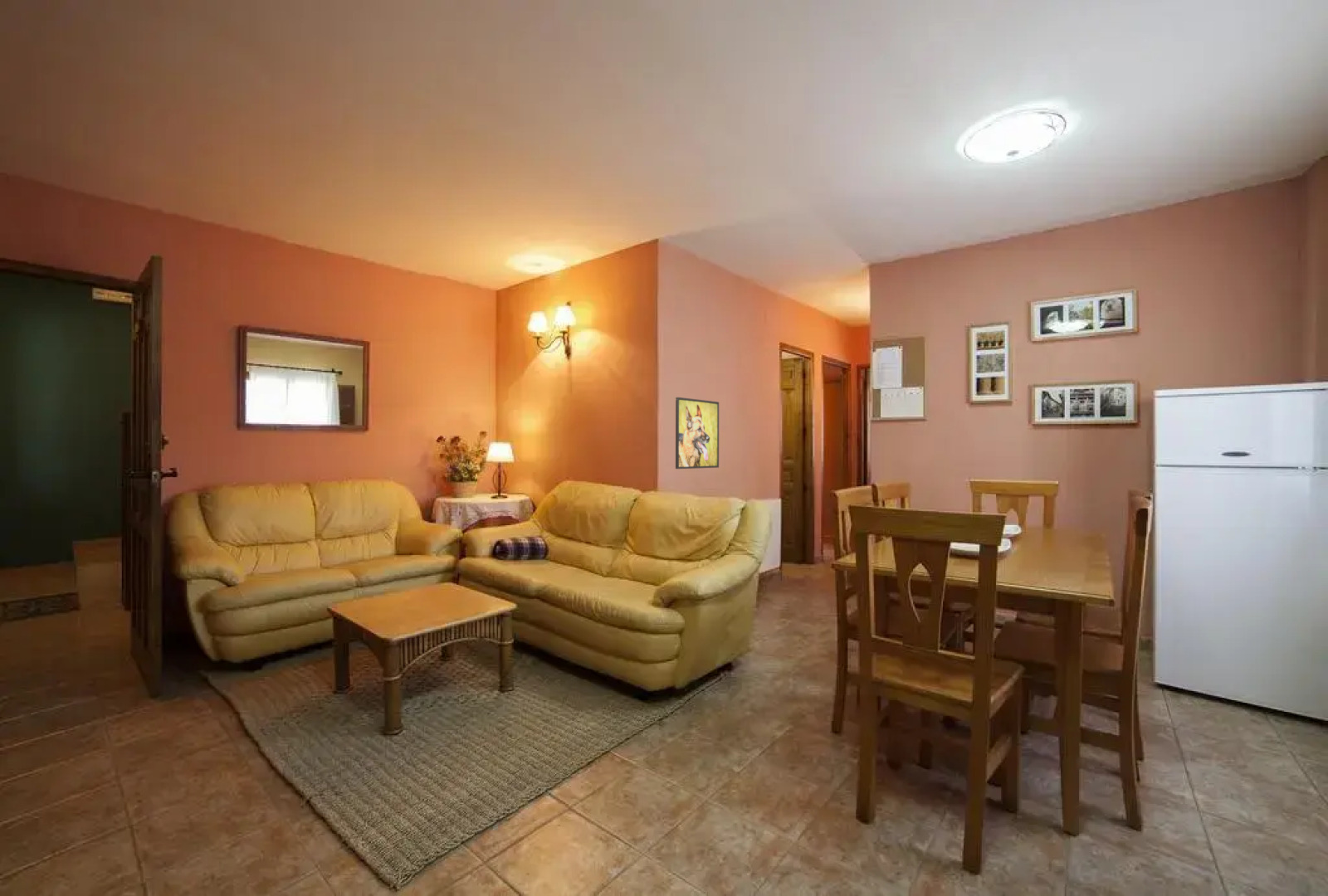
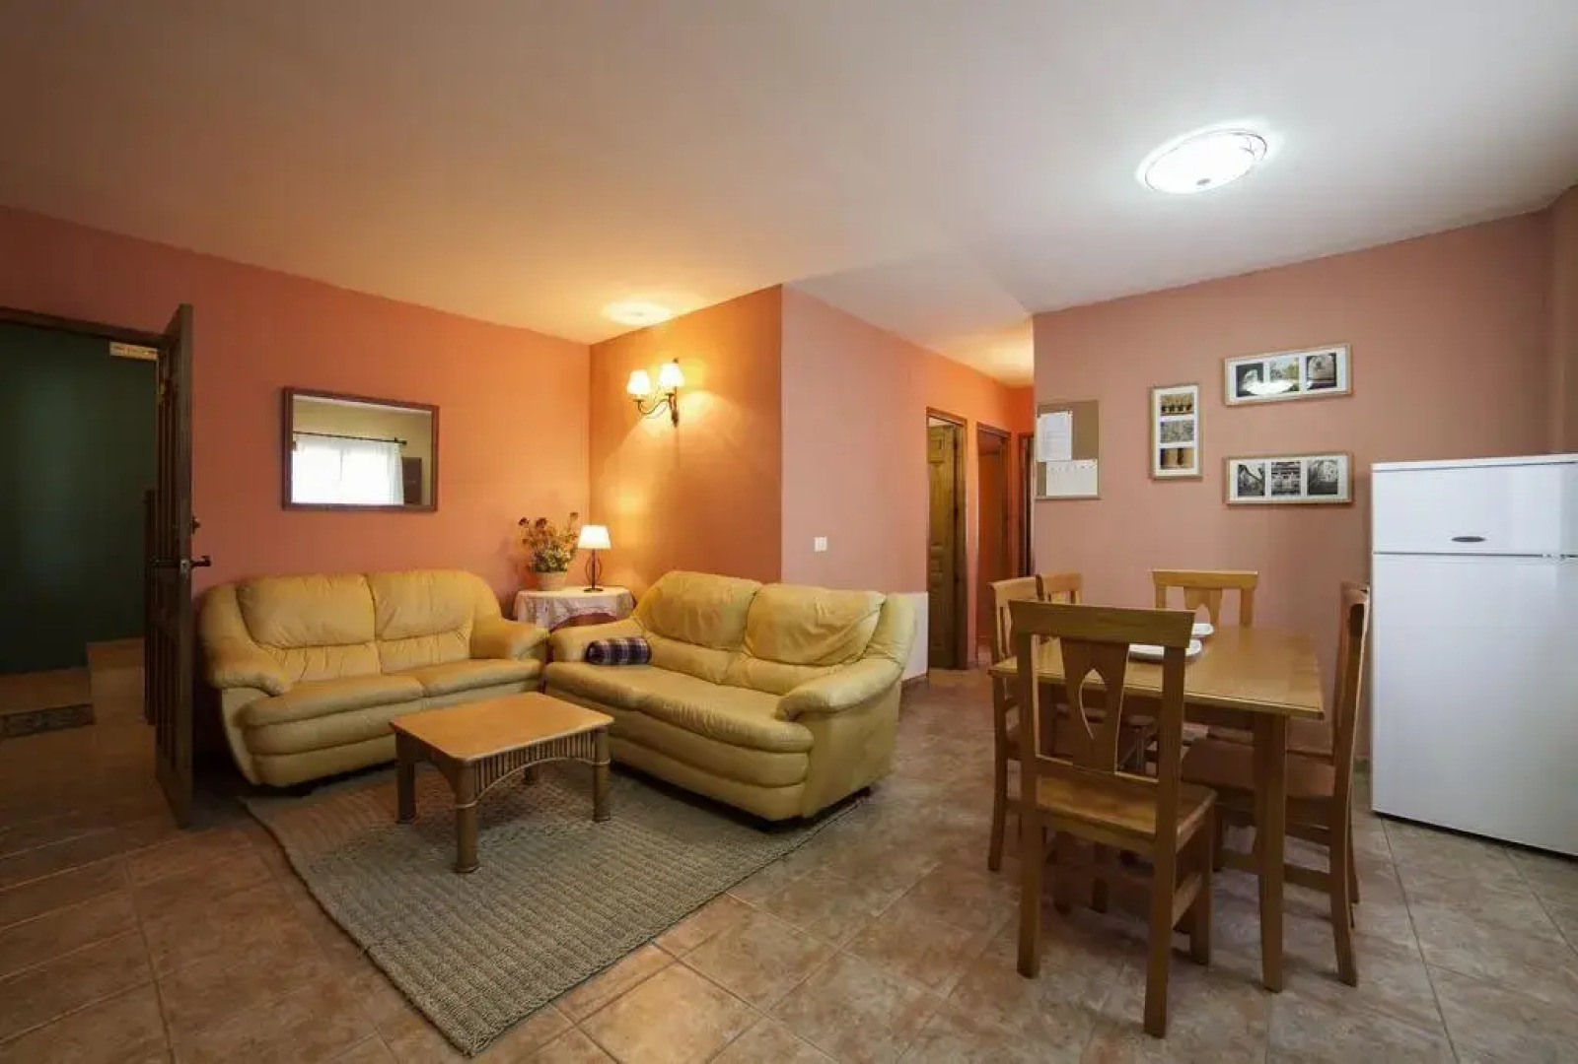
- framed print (698, 434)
